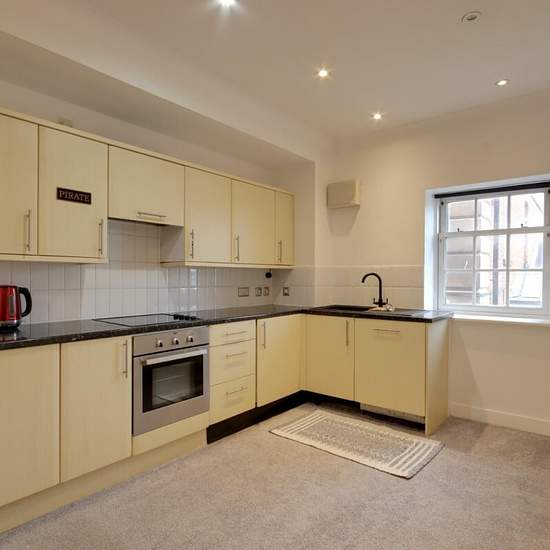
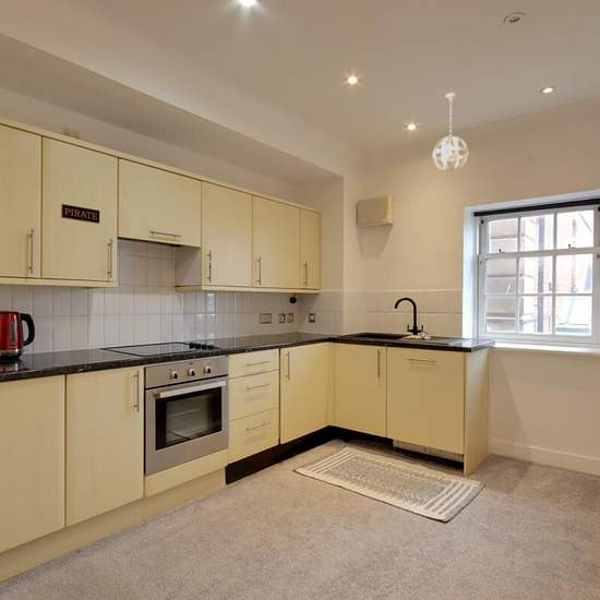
+ pendant light (451, 133)
